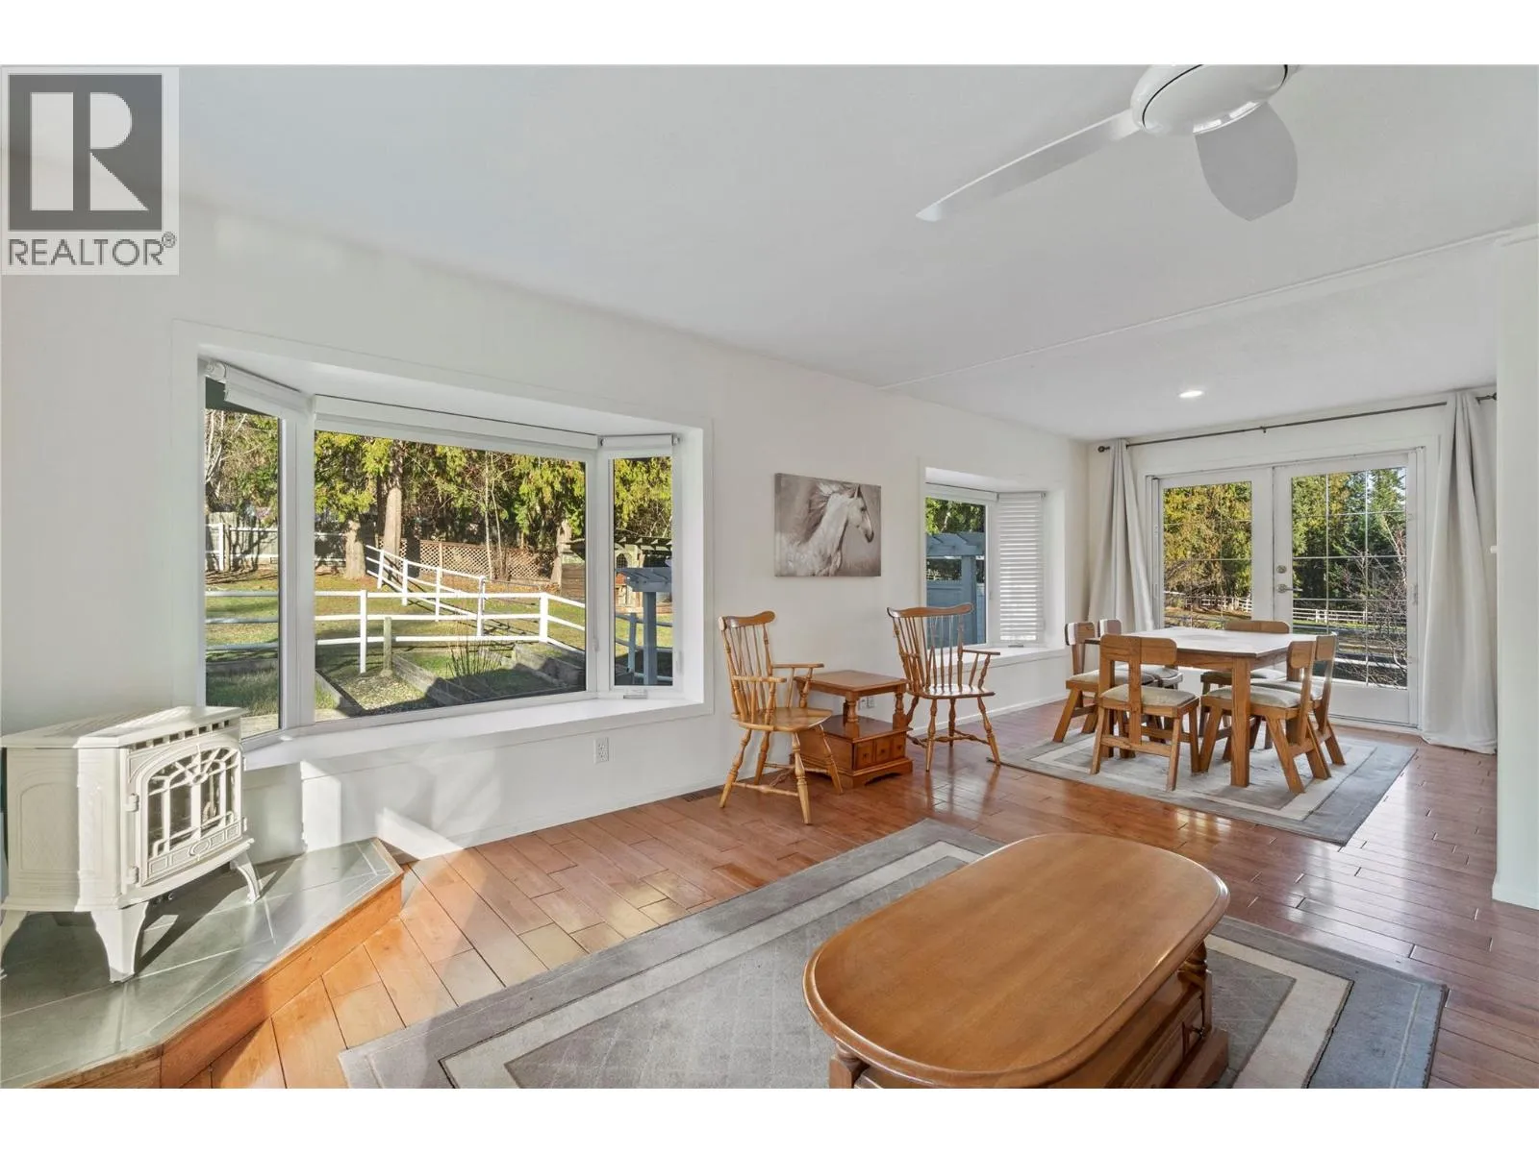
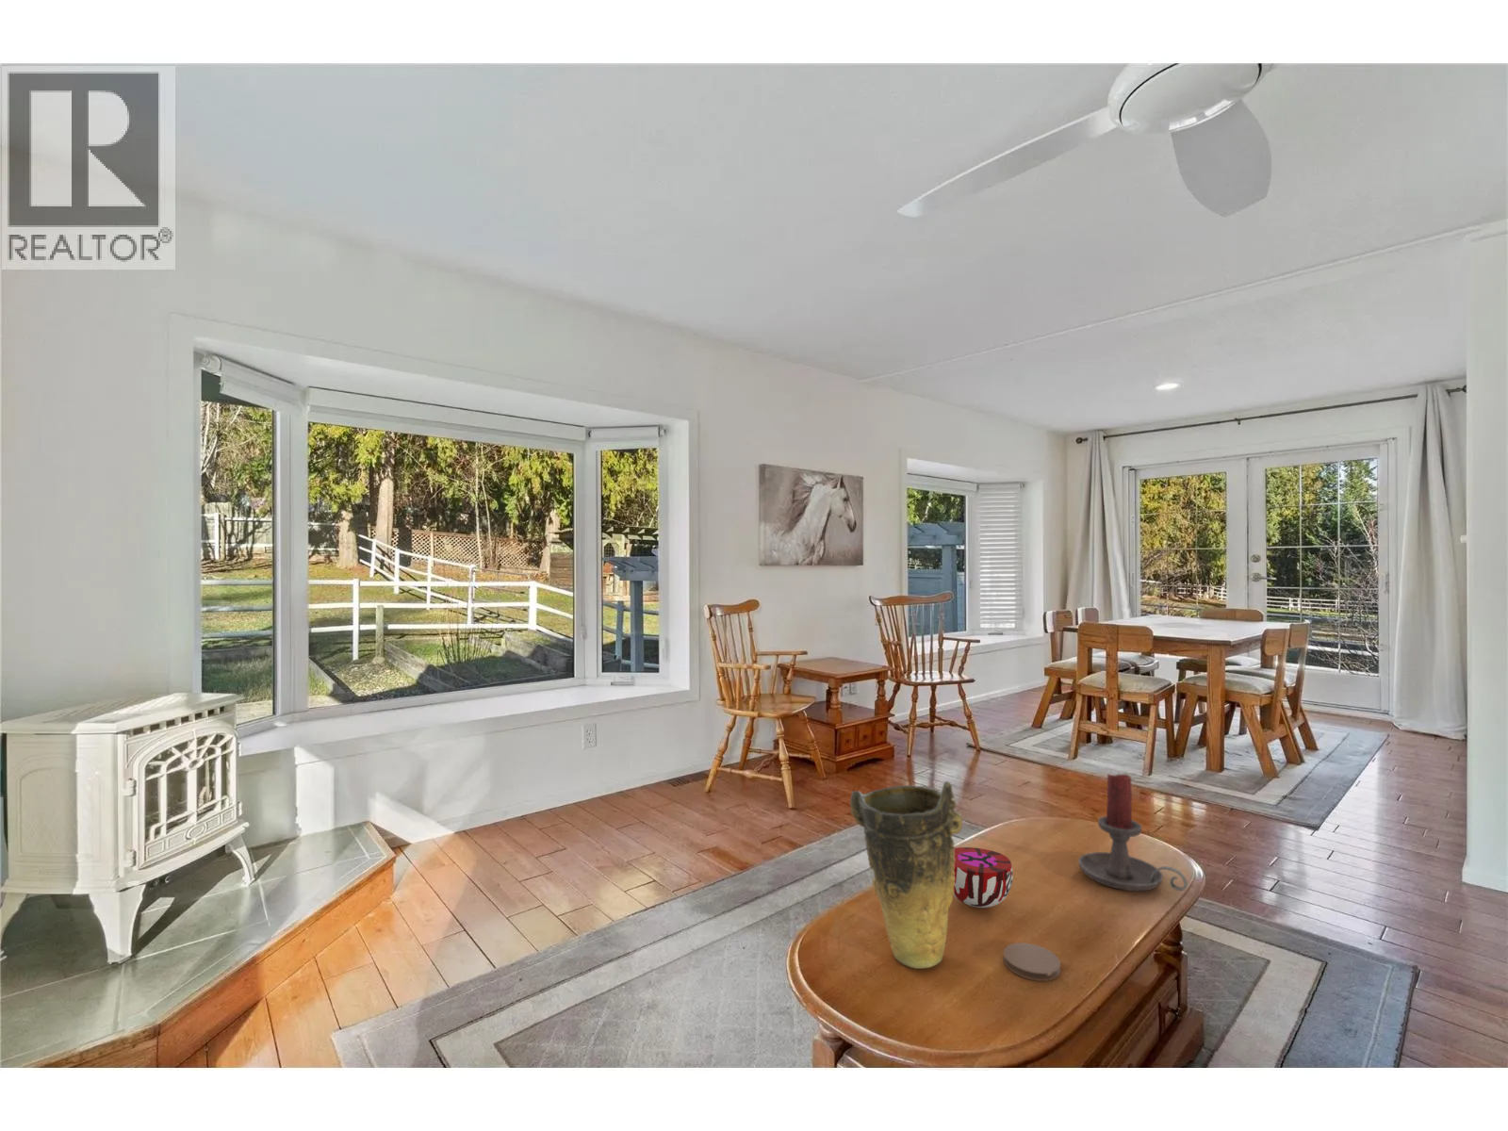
+ candle holder (1130, 828)
+ coaster (1031, 960)
+ decorative bowl (976, 880)
+ vase (905, 866)
